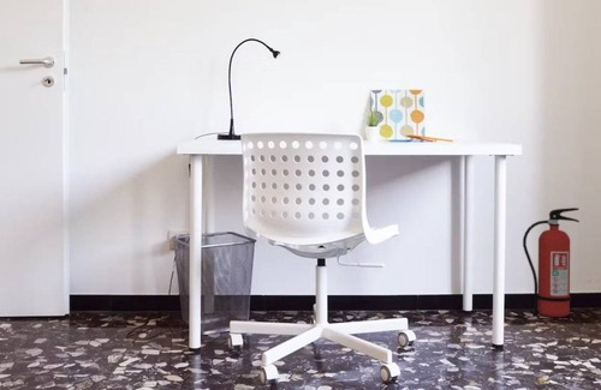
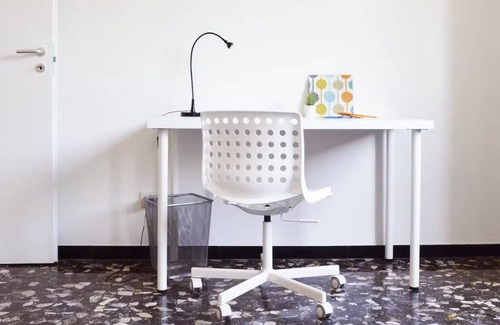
- fire extinguisher (551, 260)
